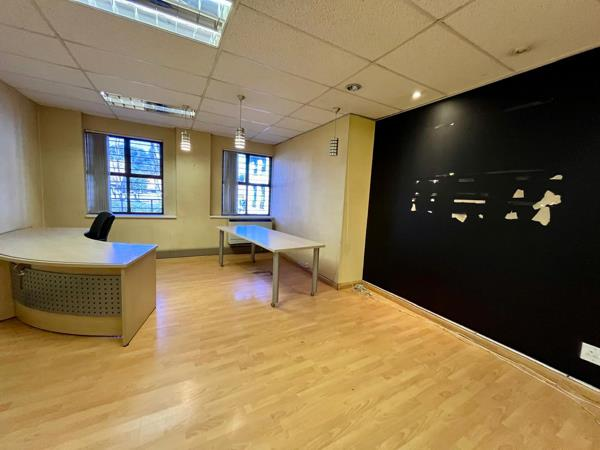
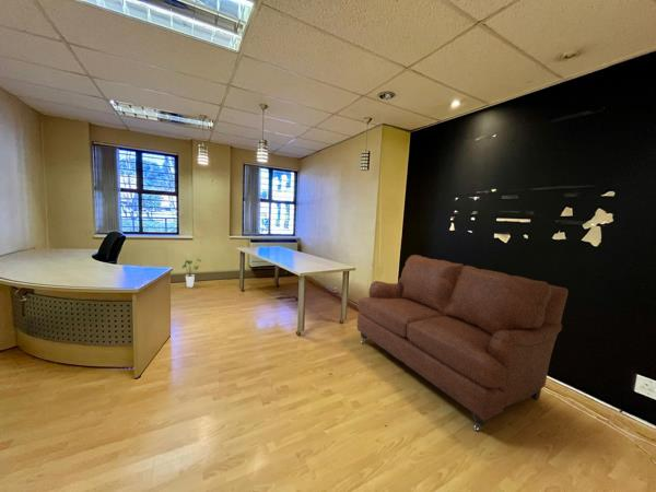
+ sofa (445, 316)
+ house plant (191, 271)
